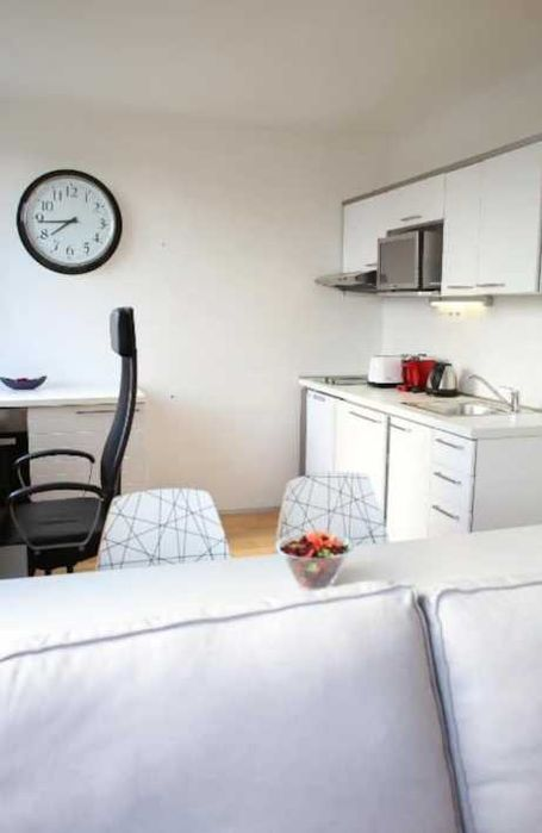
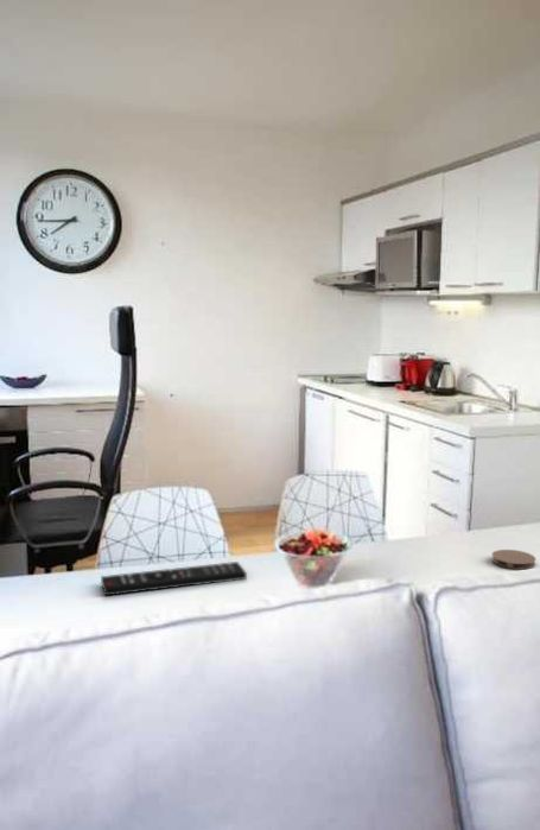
+ remote control (173, 576)
+ coaster (513, 558)
